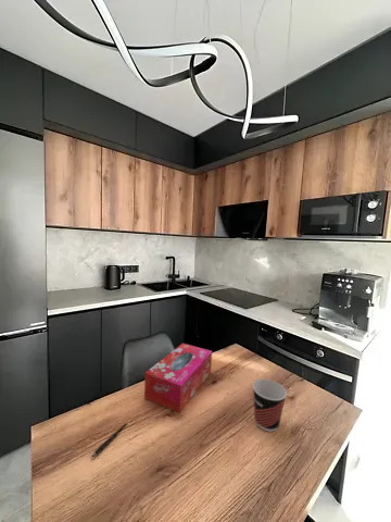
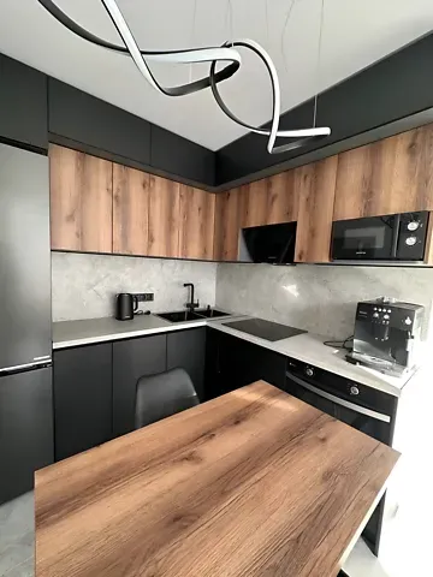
- cup (267, 406)
- pen (111, 437)
- tissue box (181, 372)
